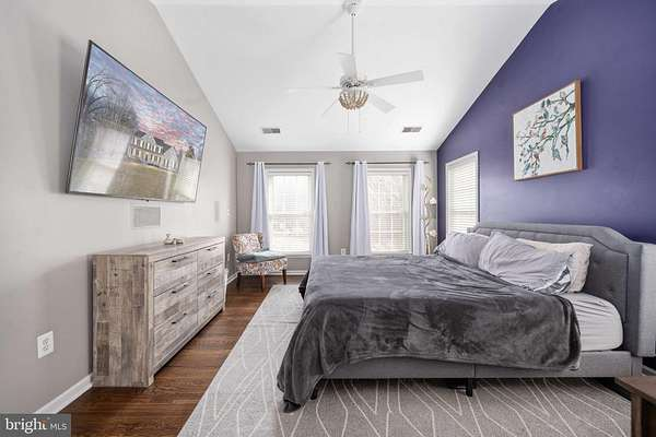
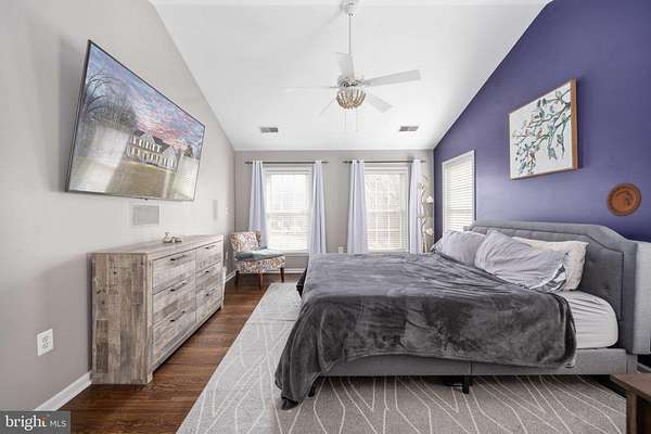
+ decorative plate (623, 200)
